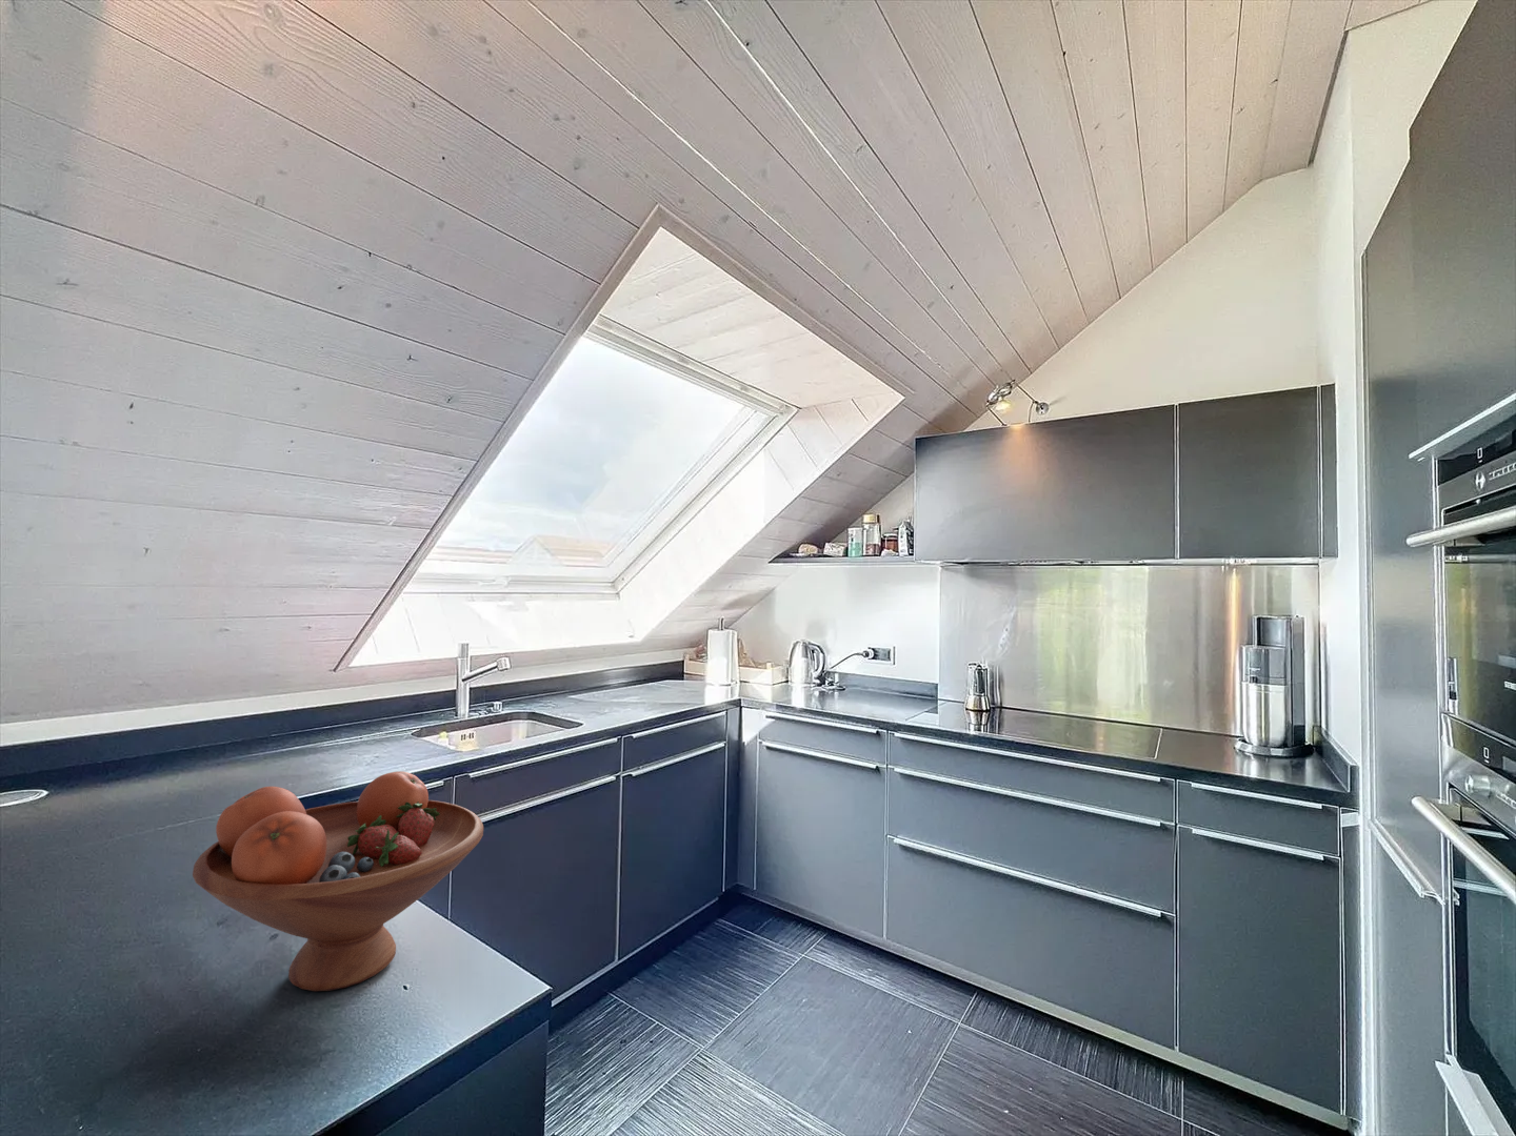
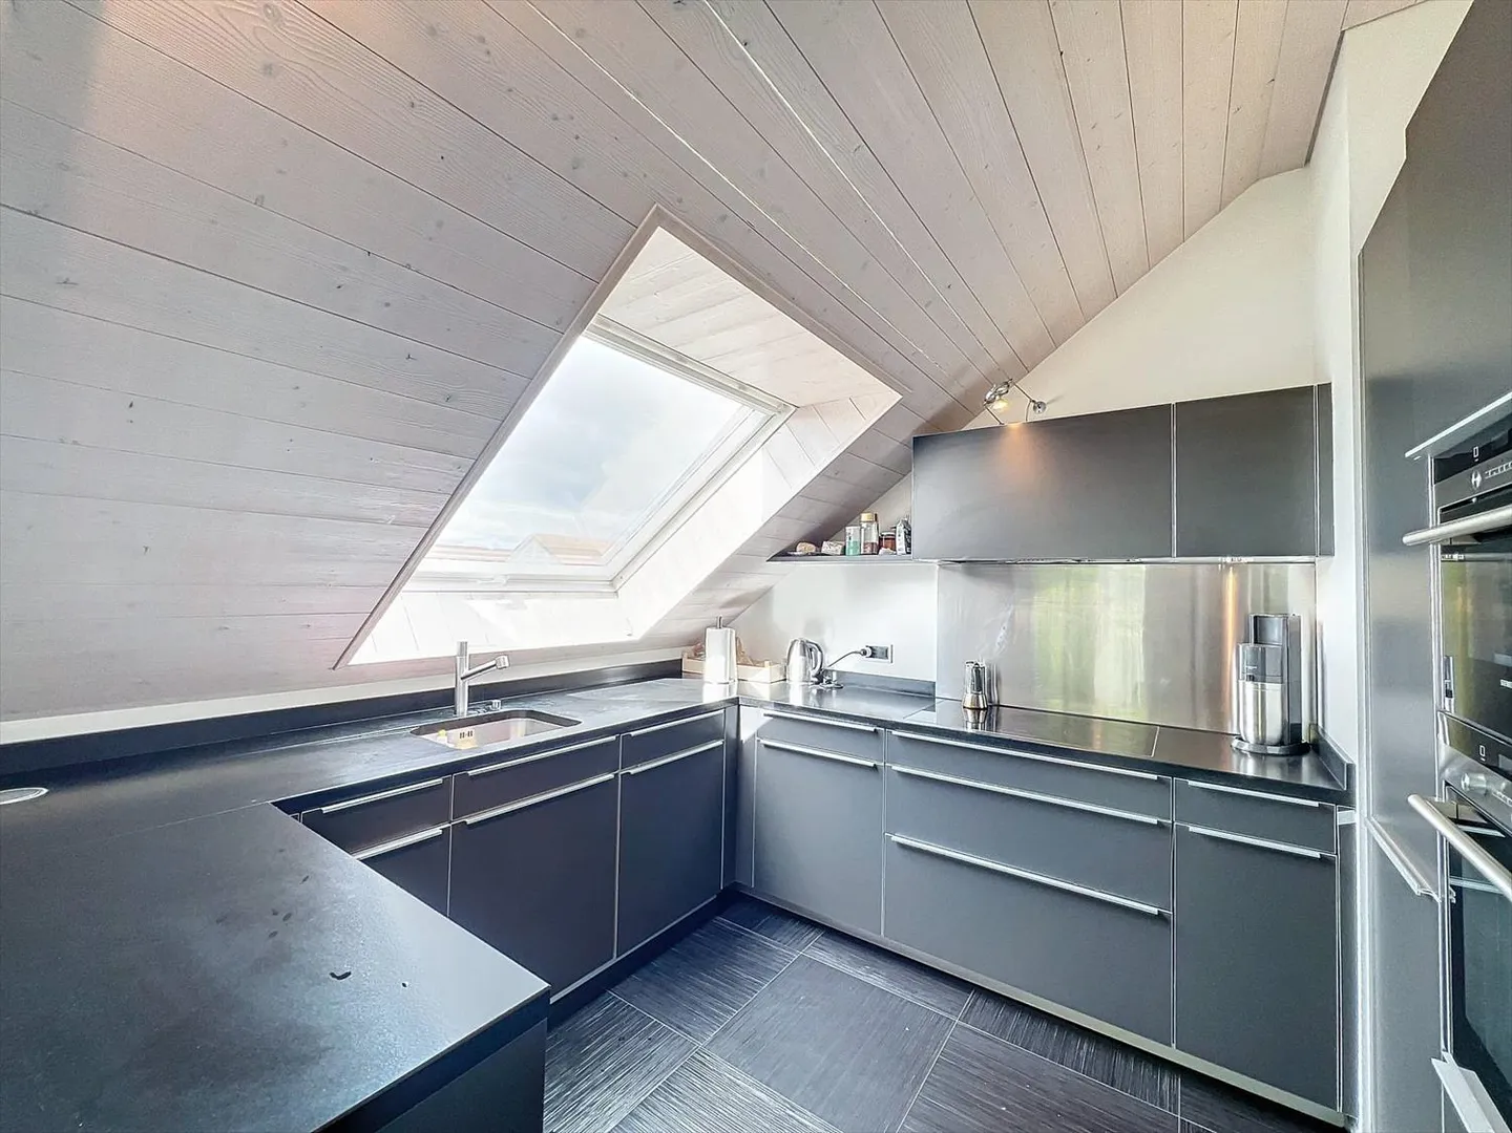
- fruit bowl (351, 875)
